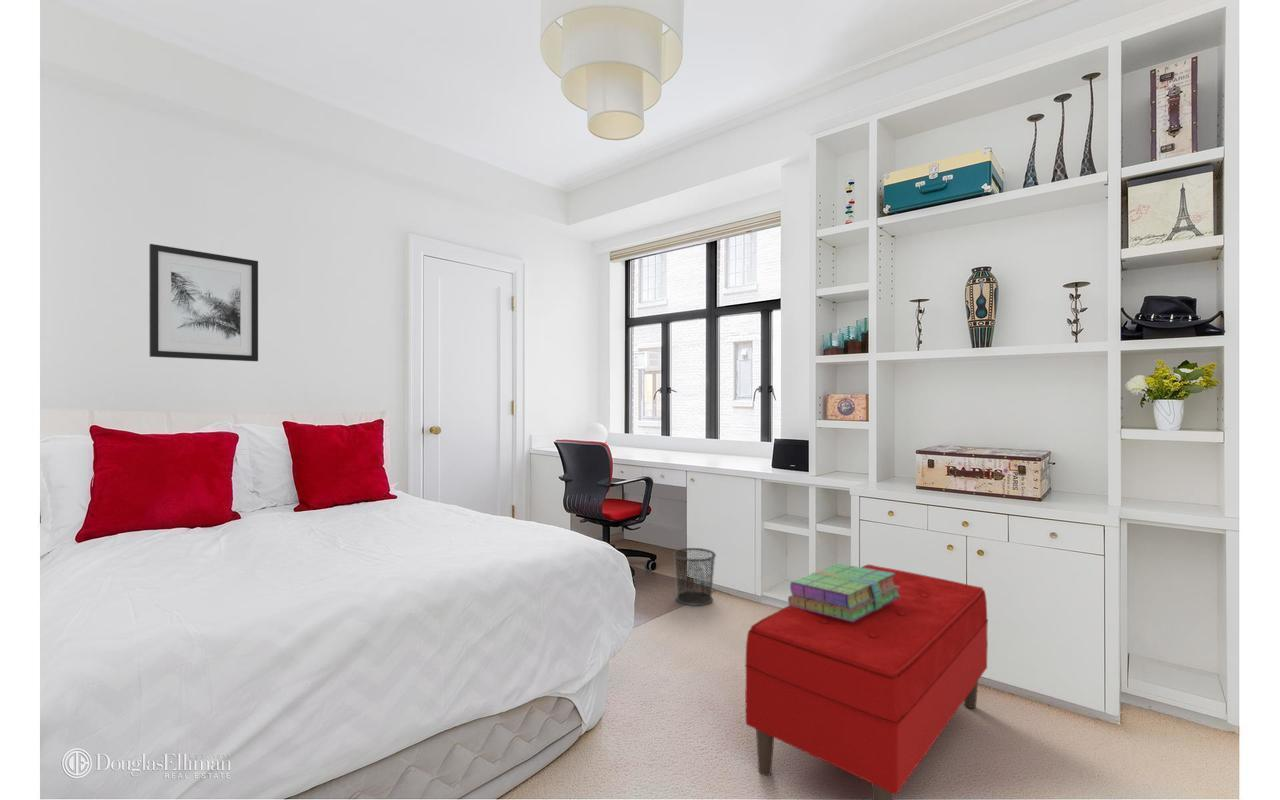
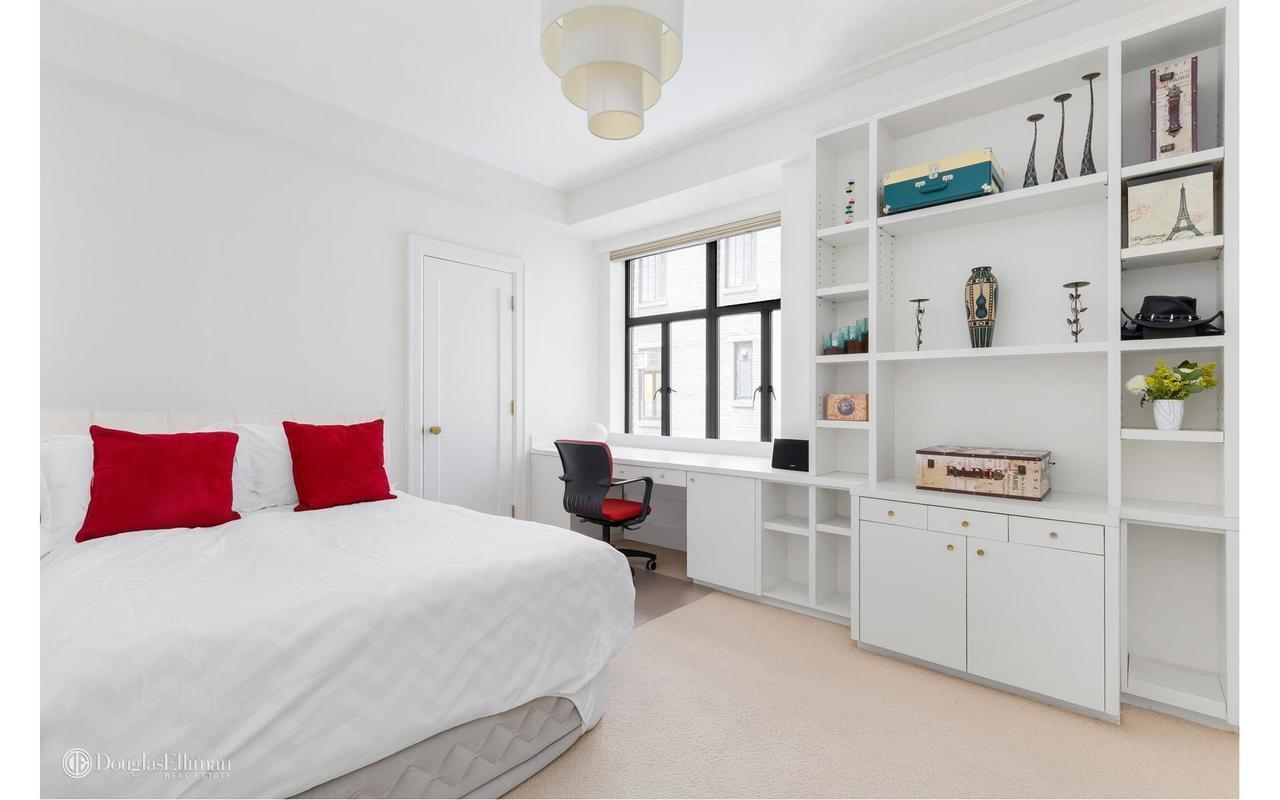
- bench (877, 670)
- waste bin (694, 576)
- stack of books (844, 592)
- wall art (206, 306)
